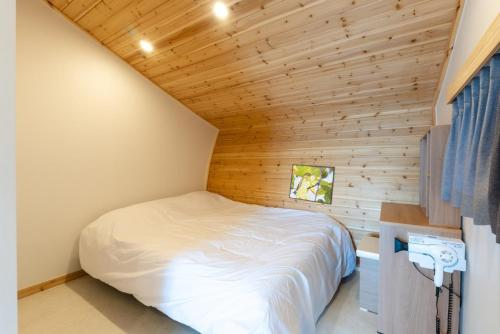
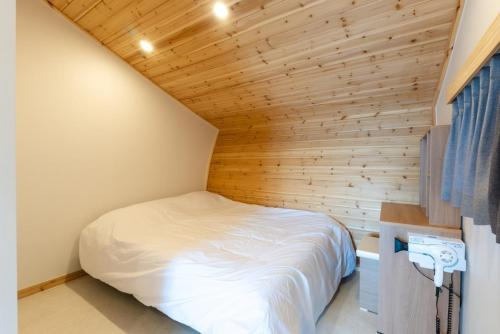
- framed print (311, 183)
